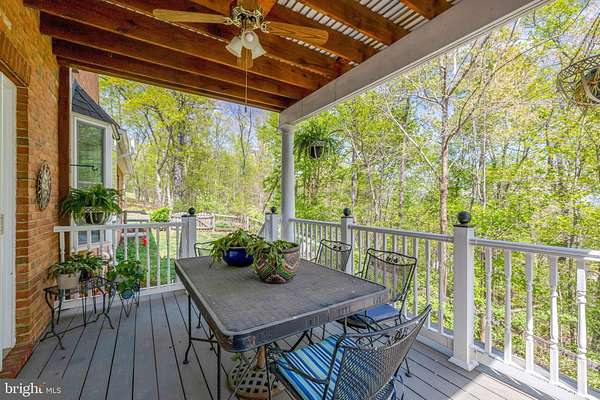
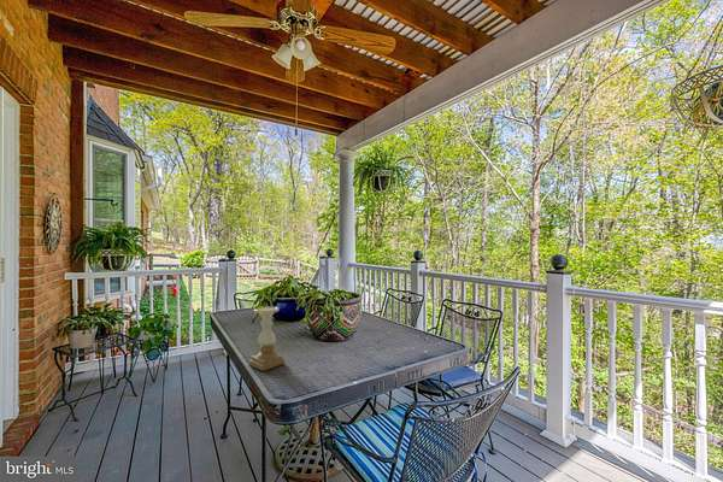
+ candle holder (266, 336)
